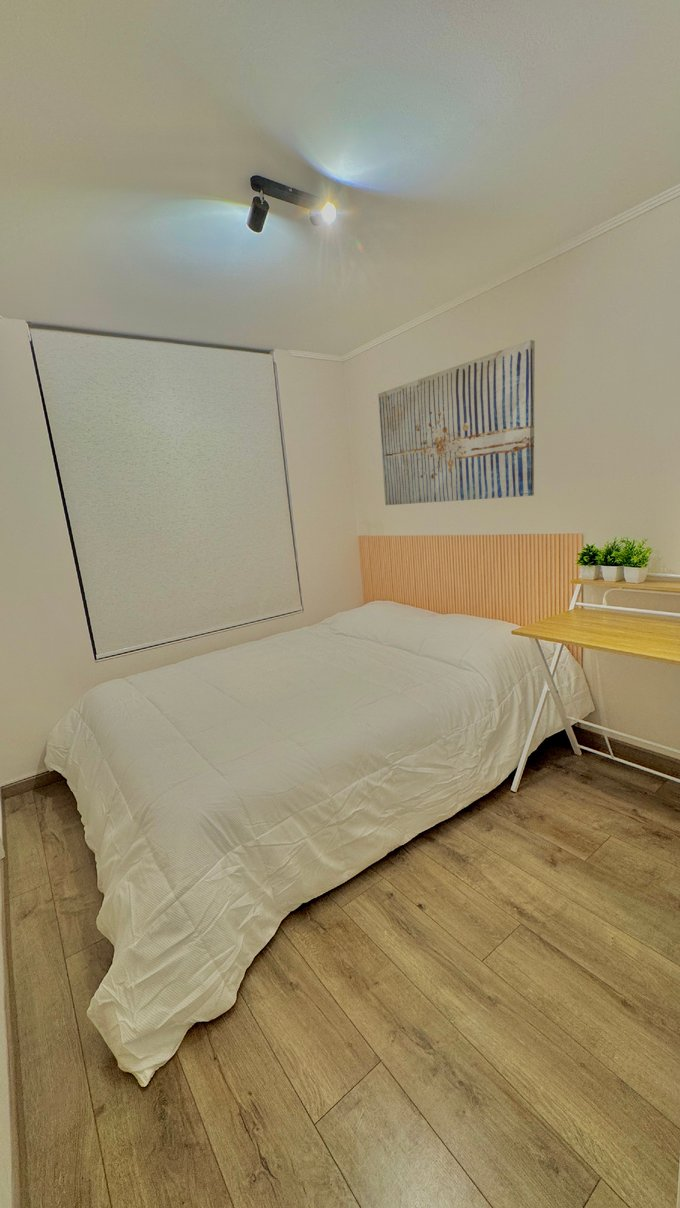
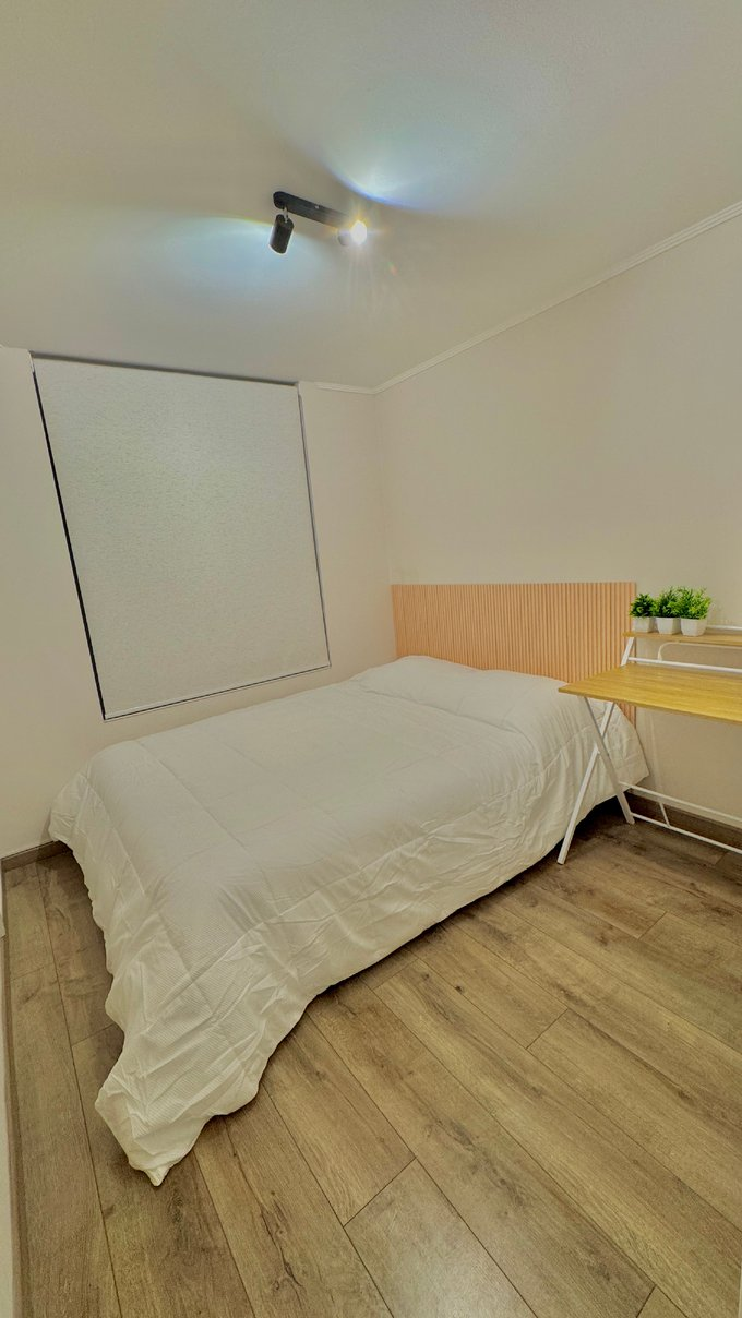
- wall art (446, 438)
